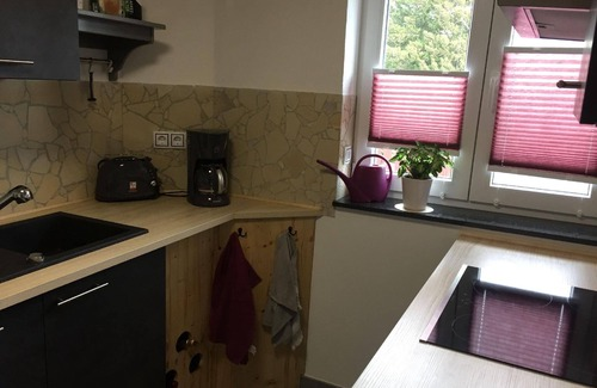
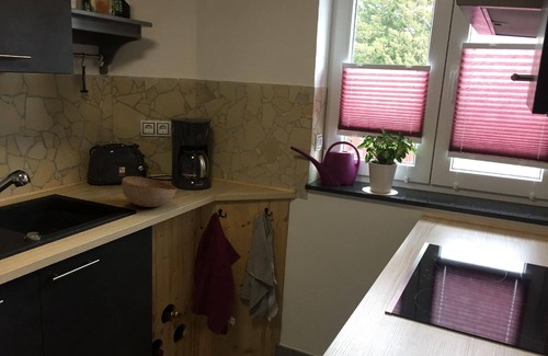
+ bowl (149, 192)
